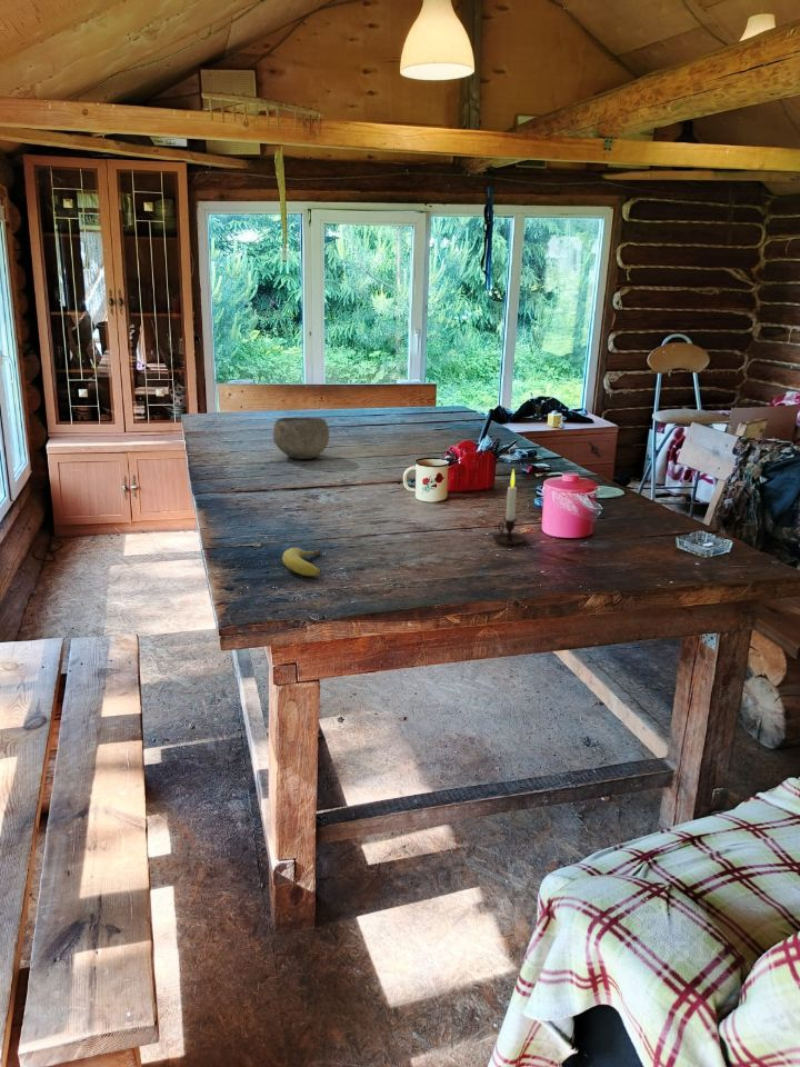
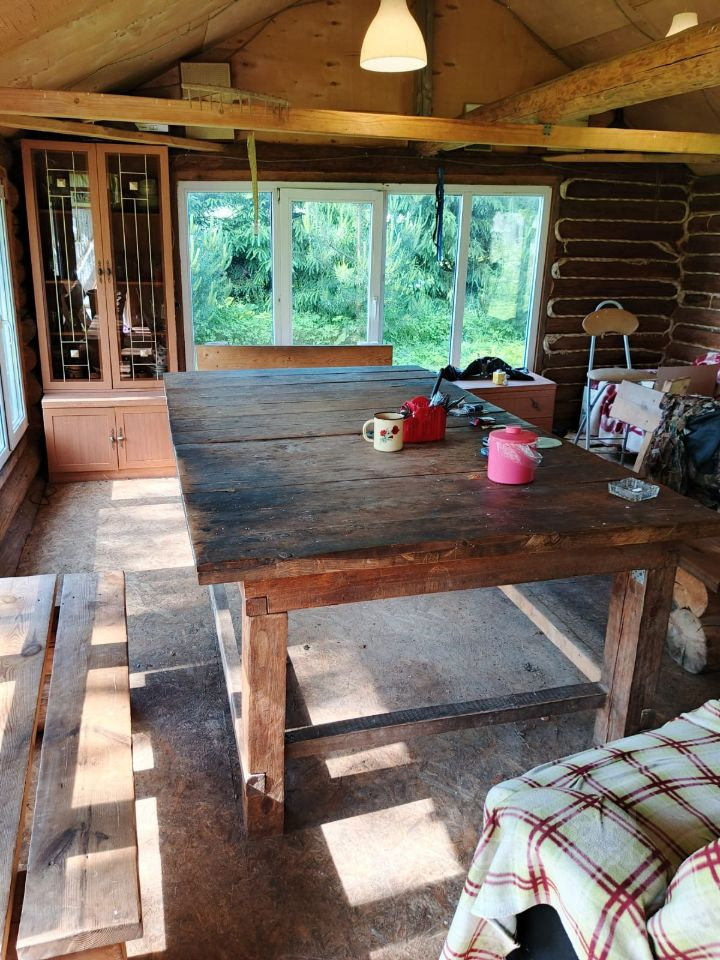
- bowl (301, 437)
- candle (509, 503)
- fruit (302, 559)
